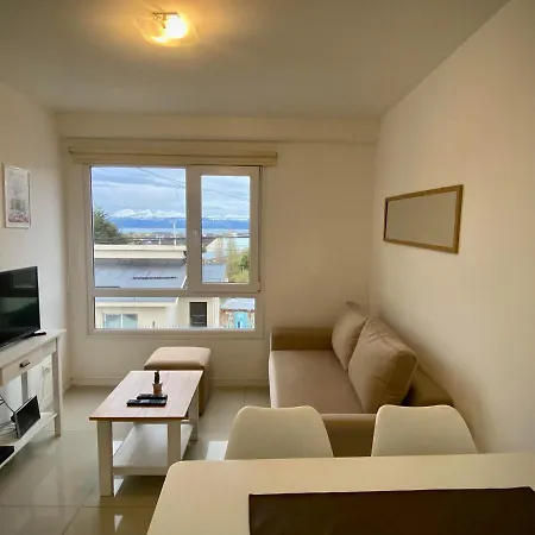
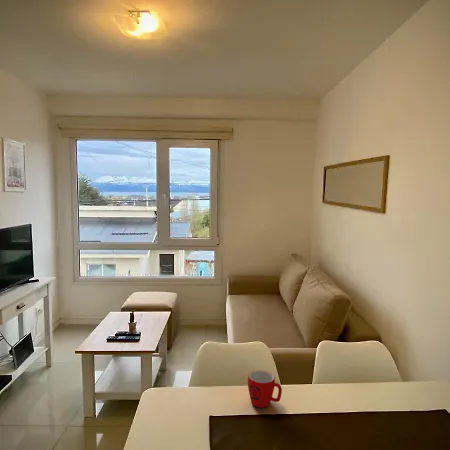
+ mug (264, 390)
